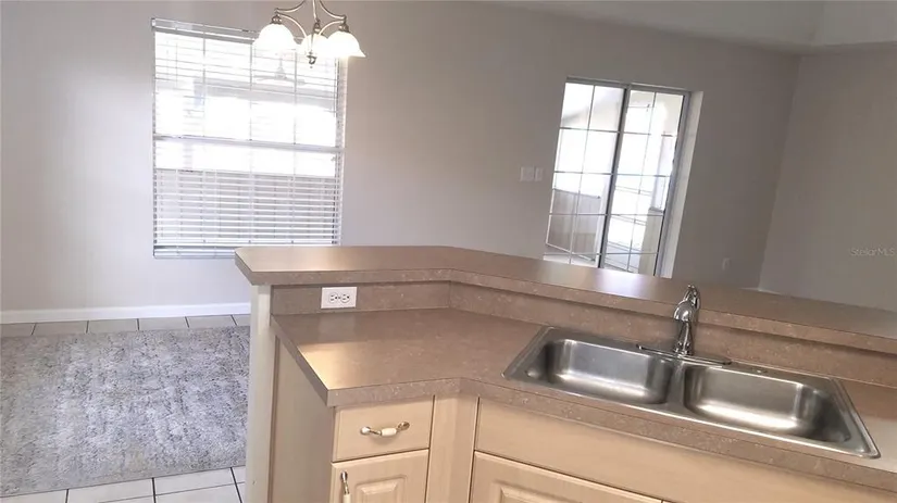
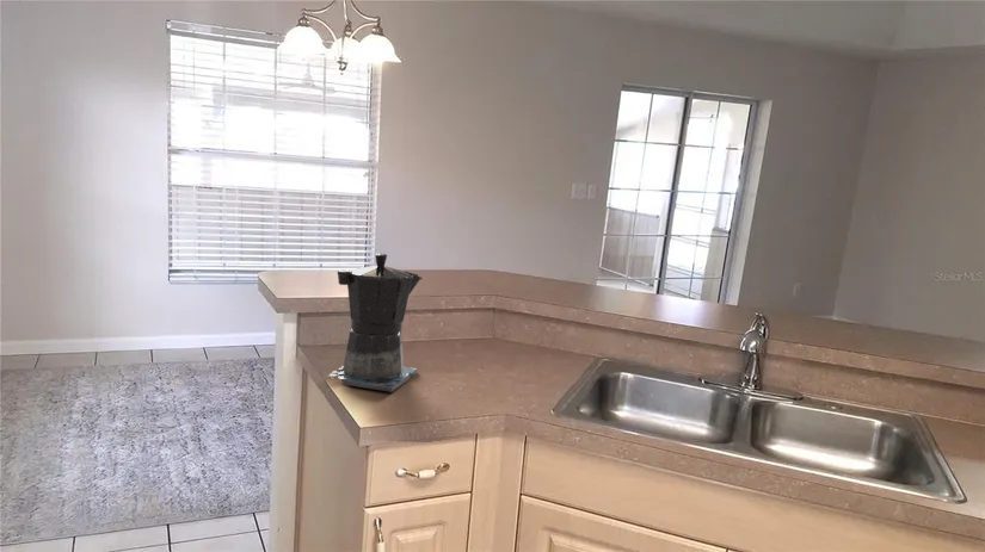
+ coffee maker (376, 315)
